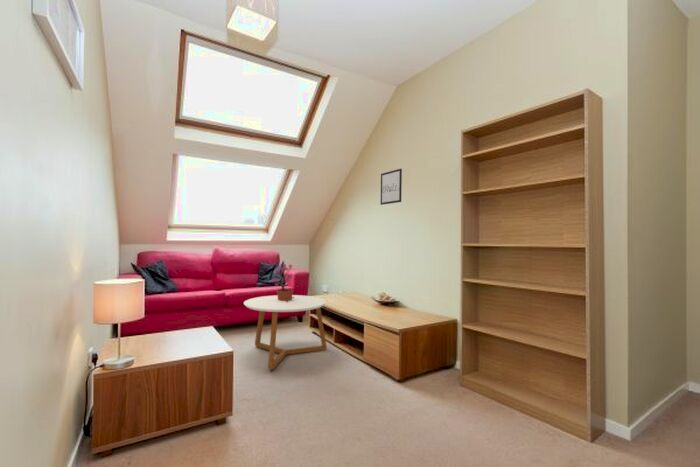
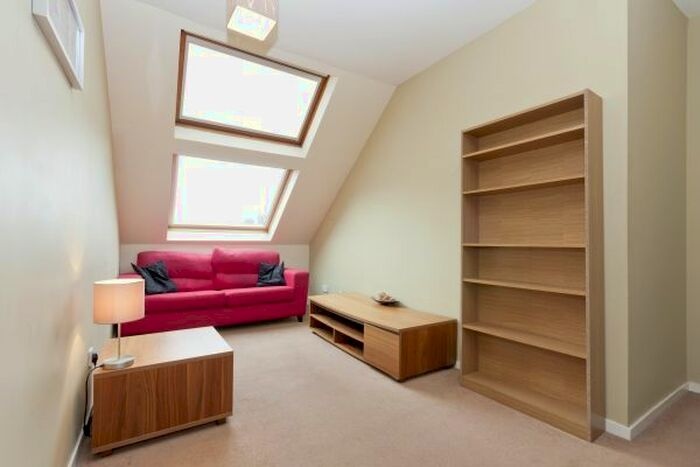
- wall art (390, 187)
- coffee table (276, 327)
- potted plant (287, 281)
